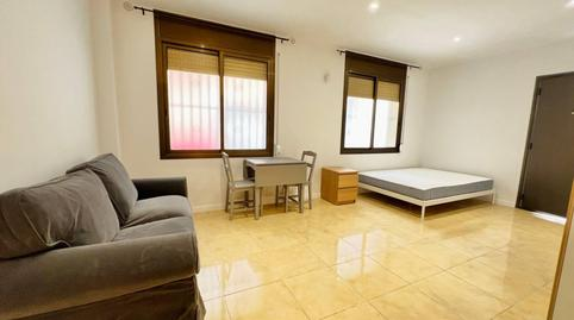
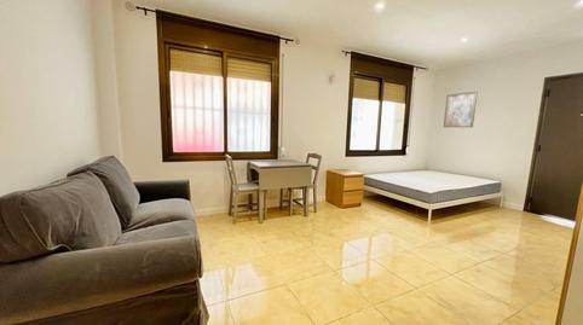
+ wall art (458, 110)
